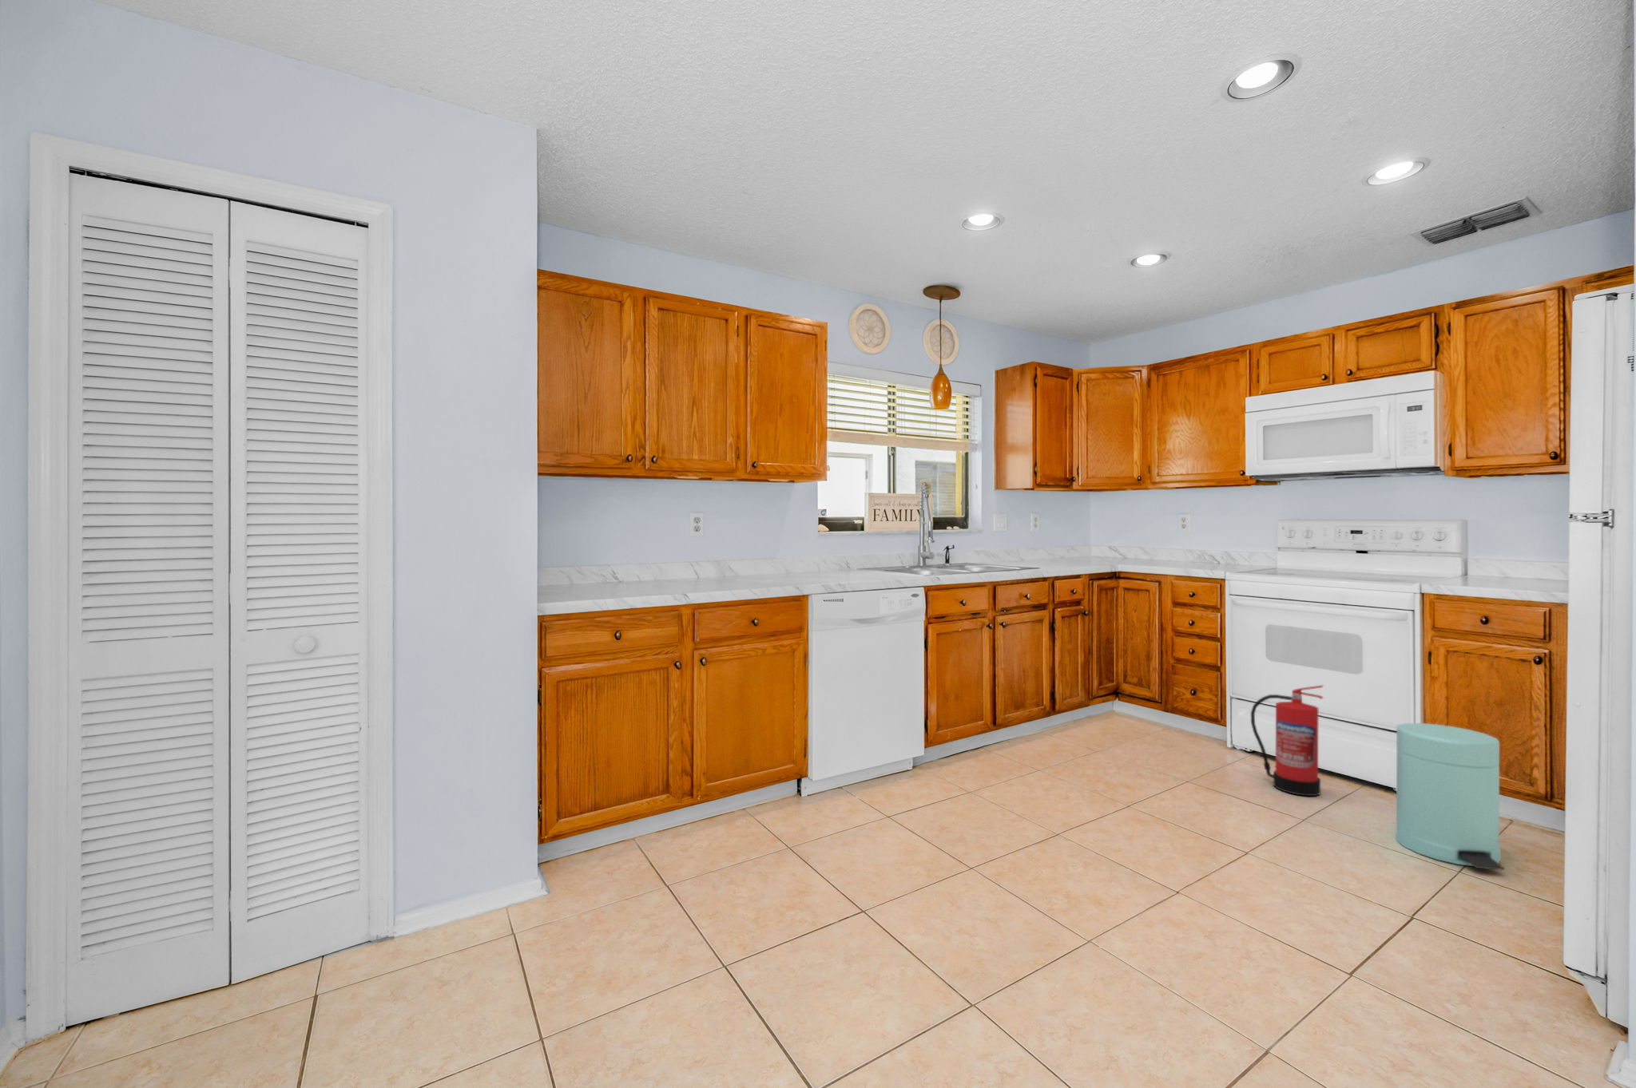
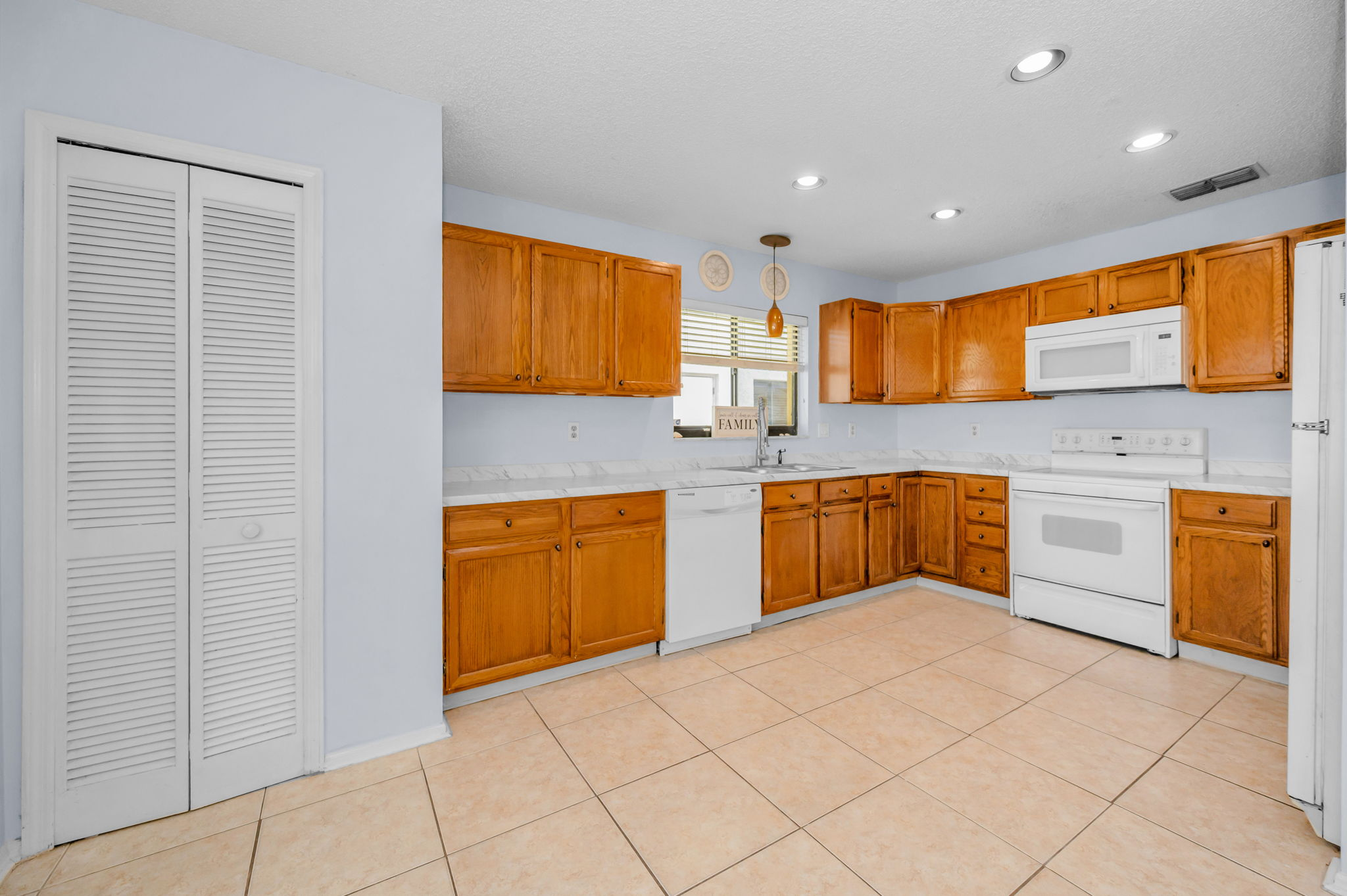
- fire extinguisher (1285, 732)
- trash can (1450, 792)
